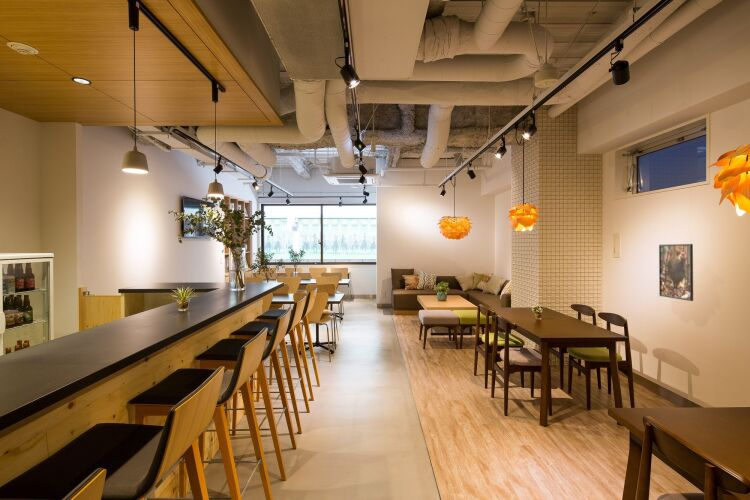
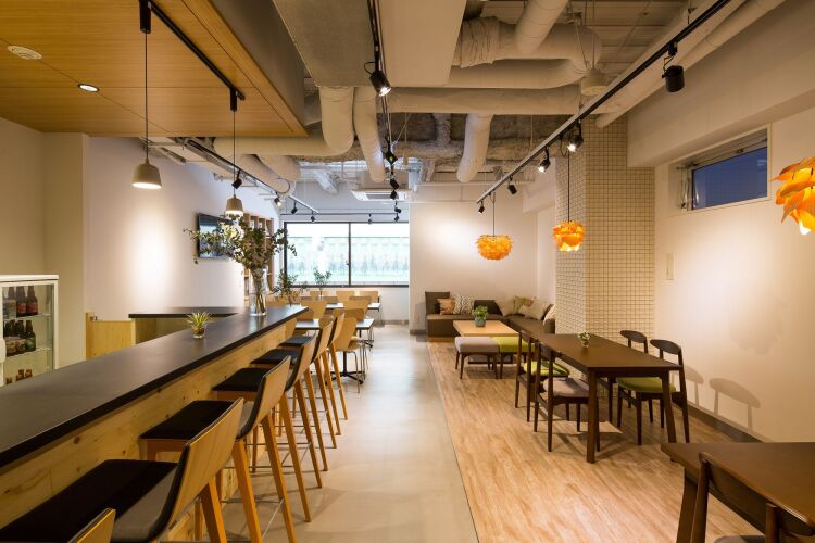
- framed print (675, 271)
